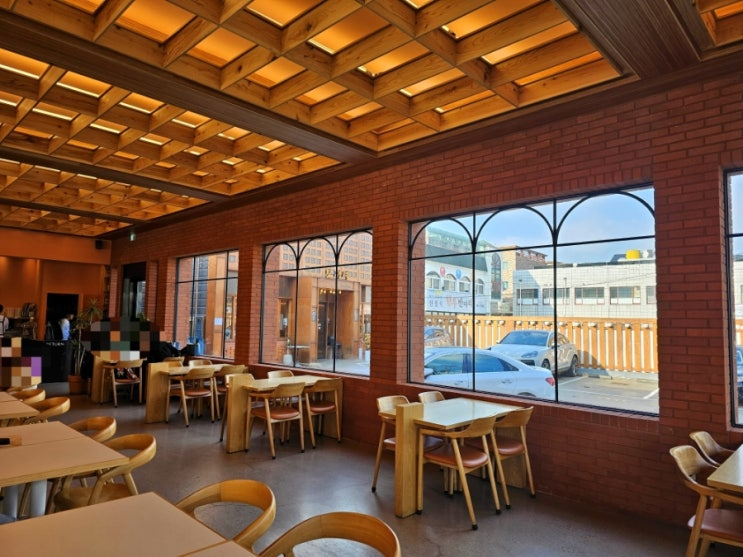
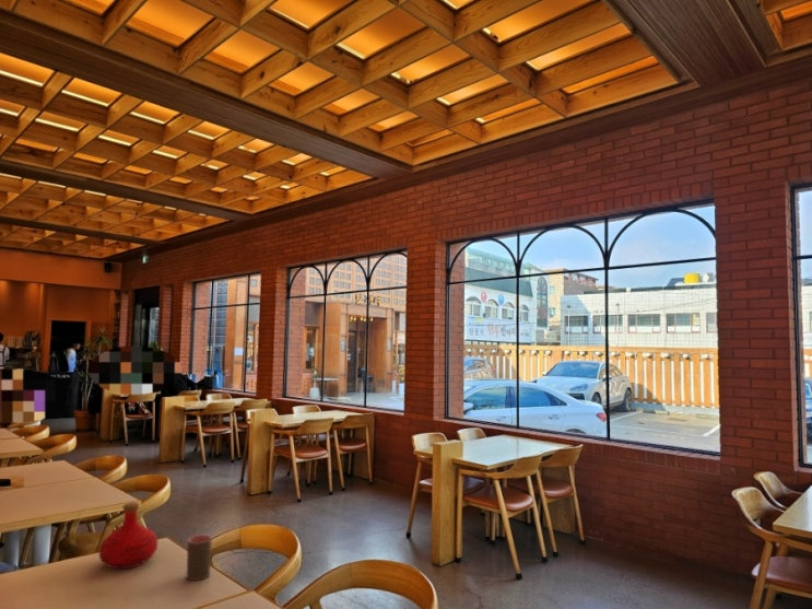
+ cup (199, 557)
+ bottle (129, 532)
